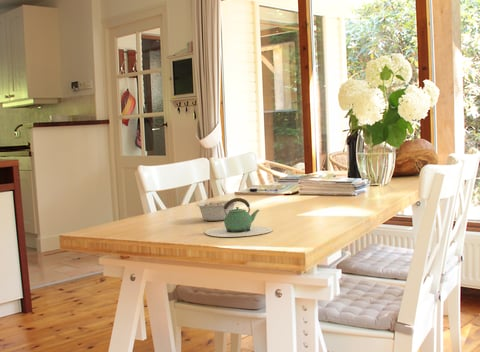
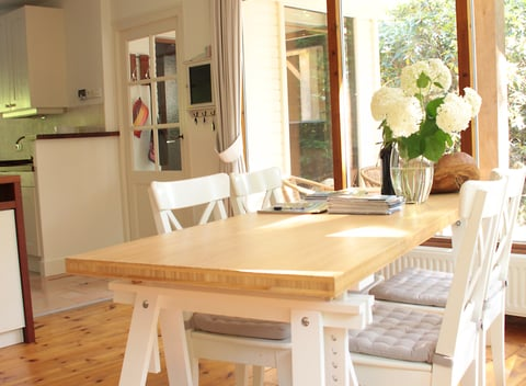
- teapot (237, 214)
- legume (217, 209)
